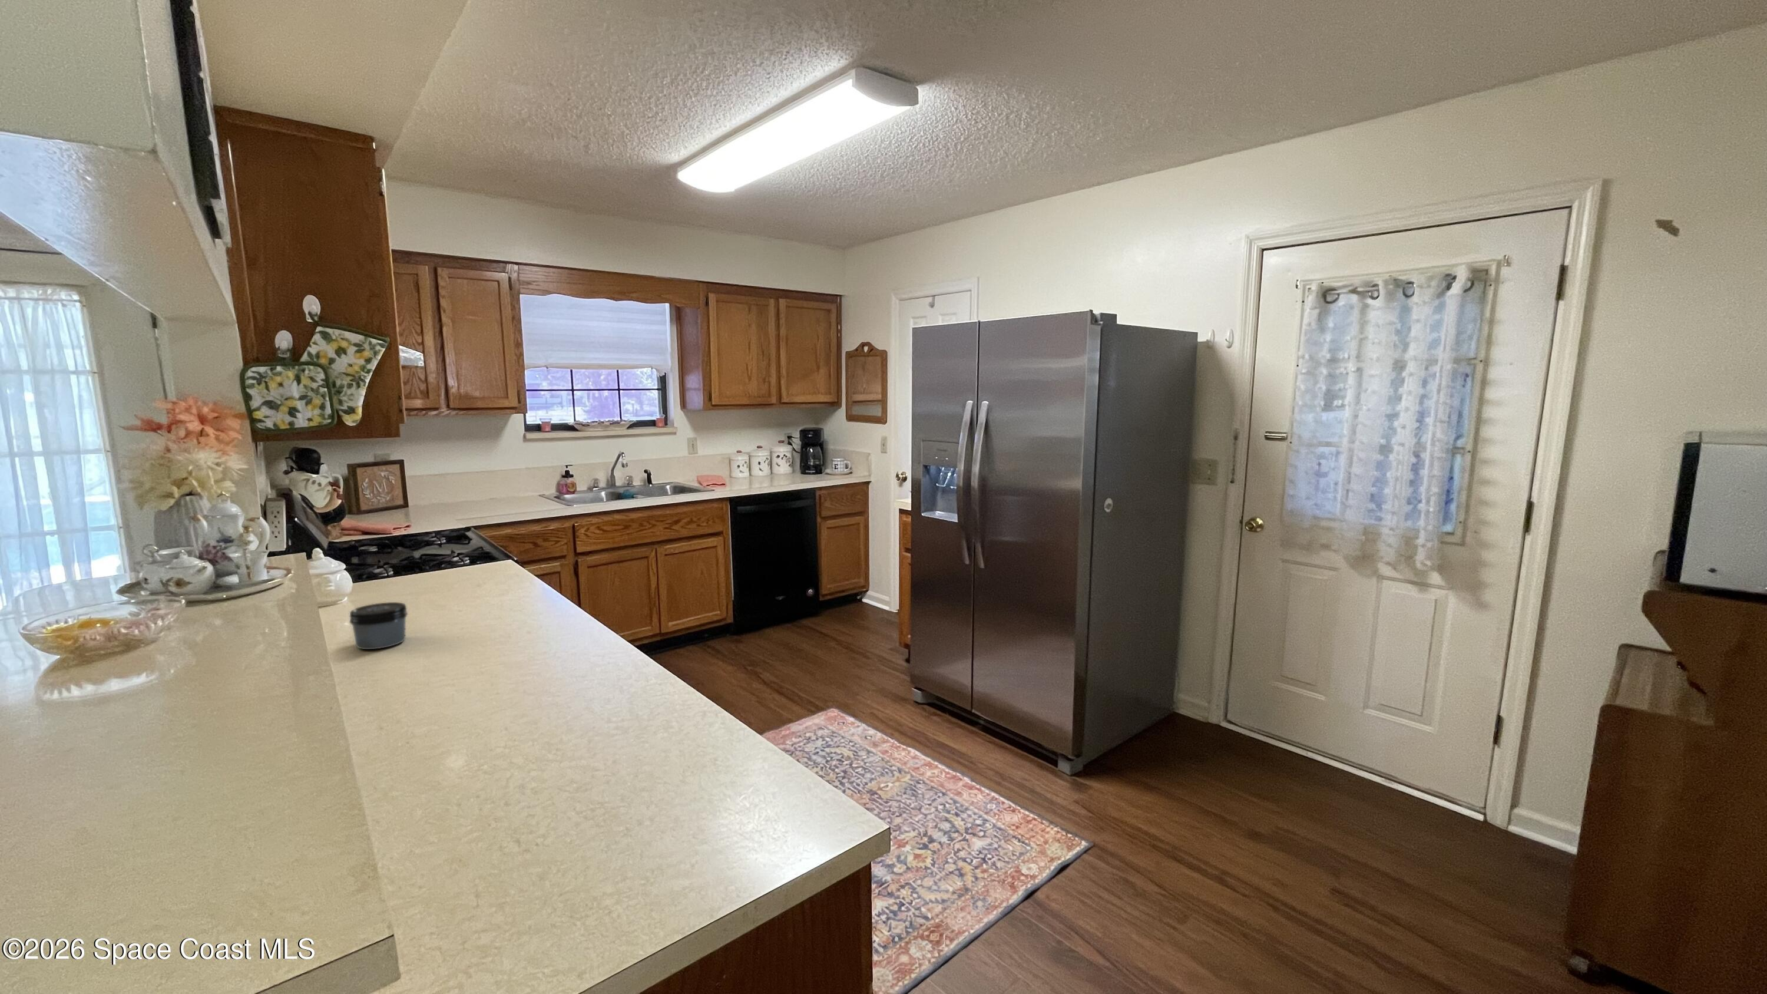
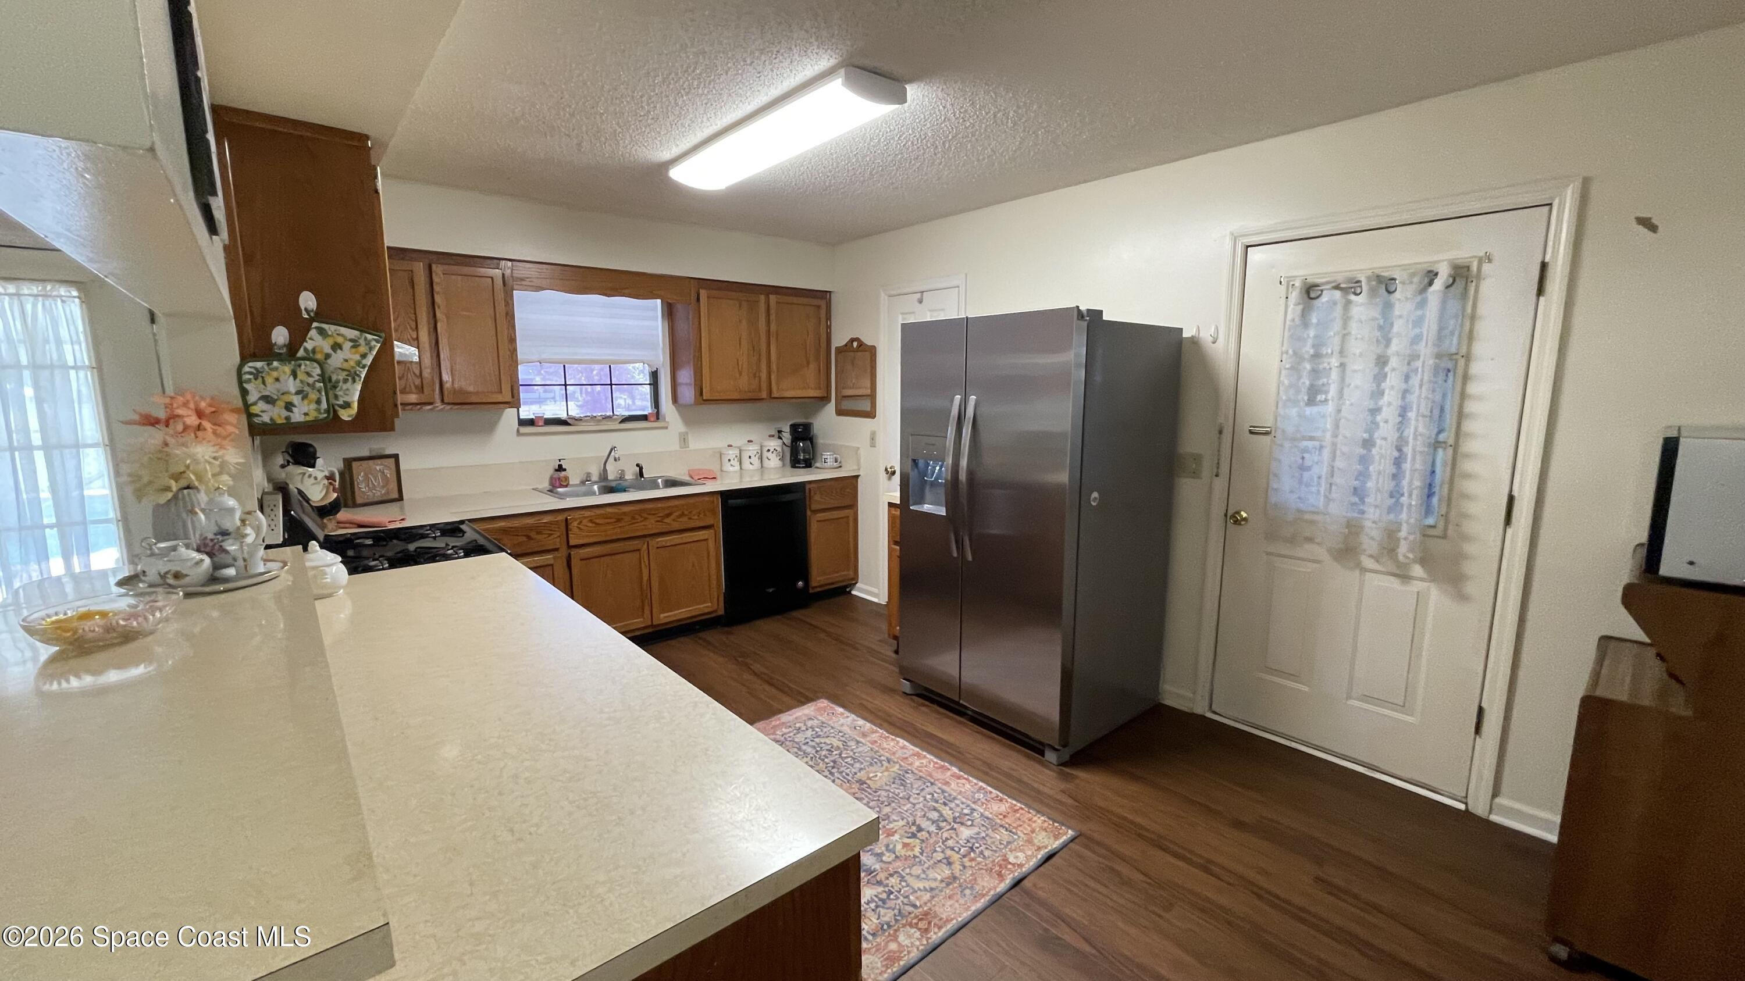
- jar (380, 626)
